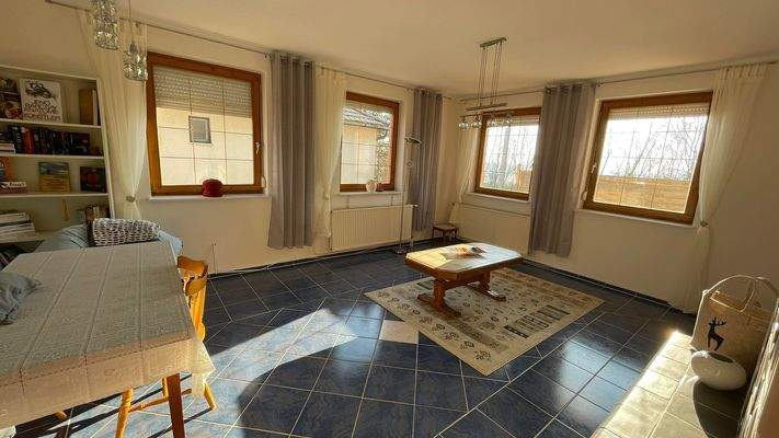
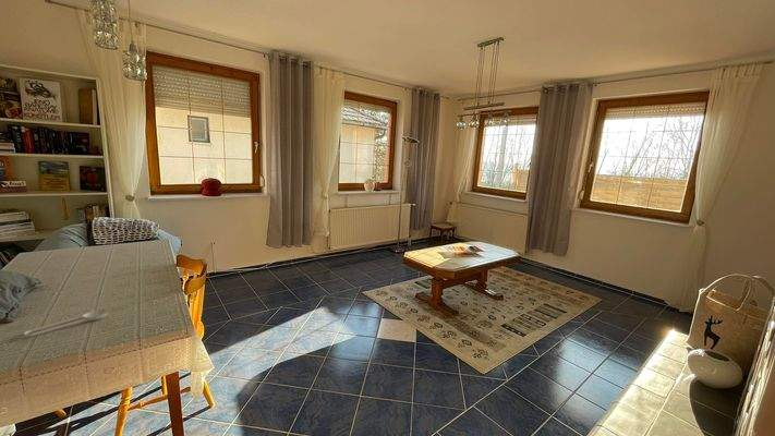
+ tongs (69, 323)
